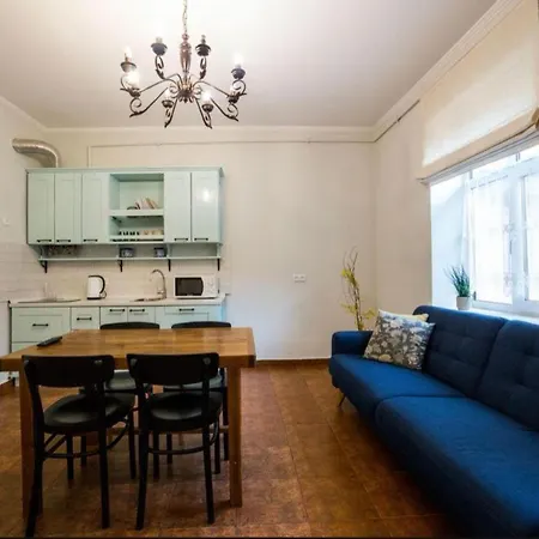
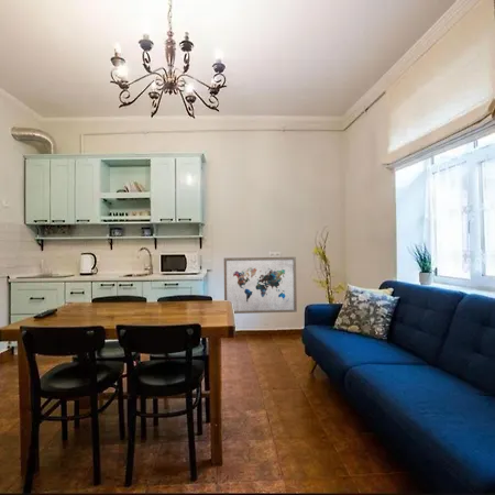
+ wall art (260, 285)
